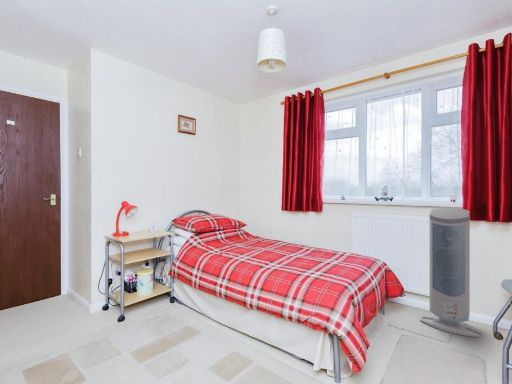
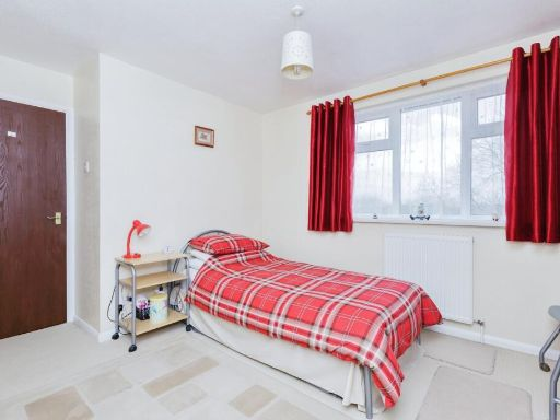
- air purifier (449, 266)
